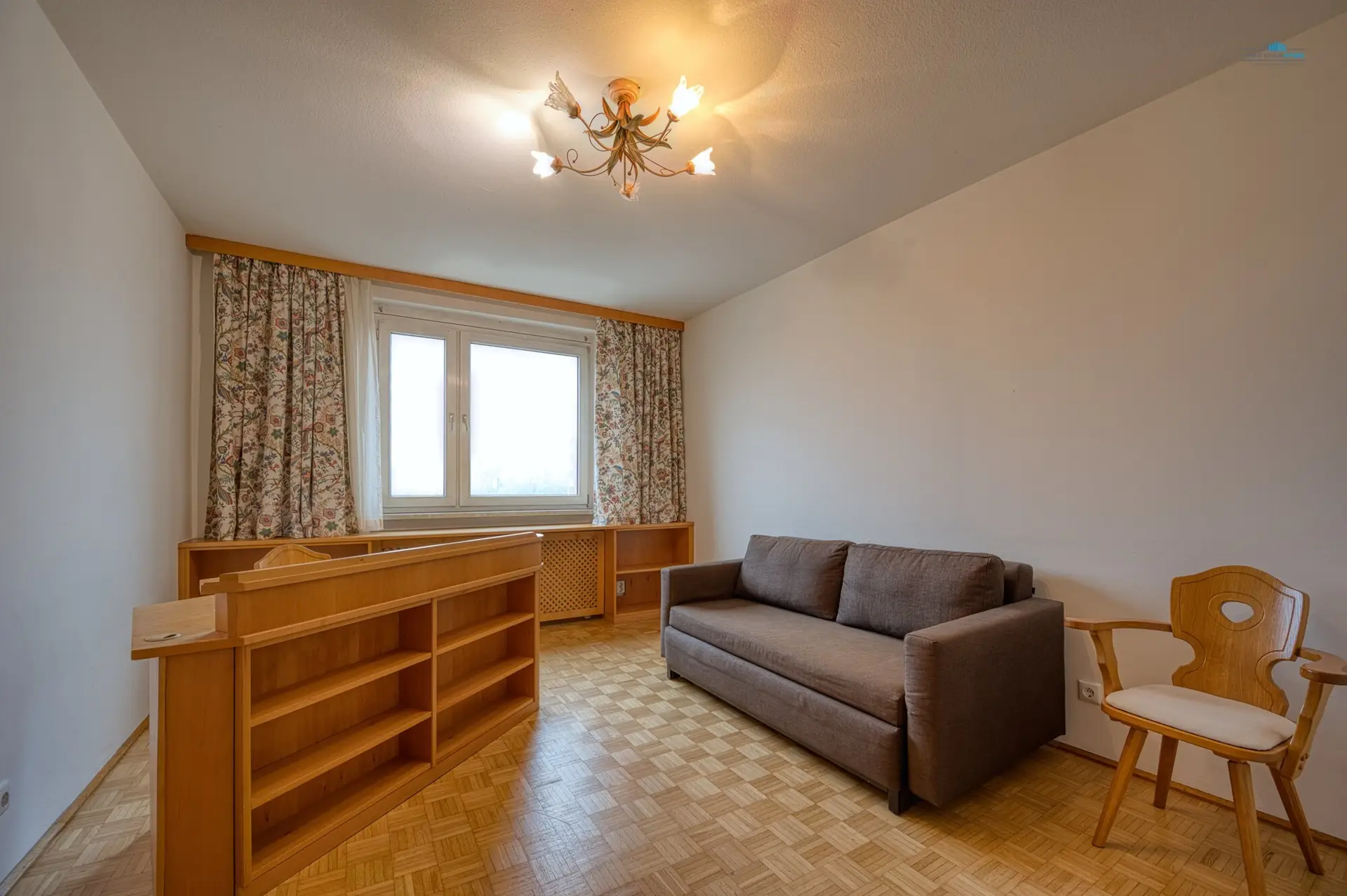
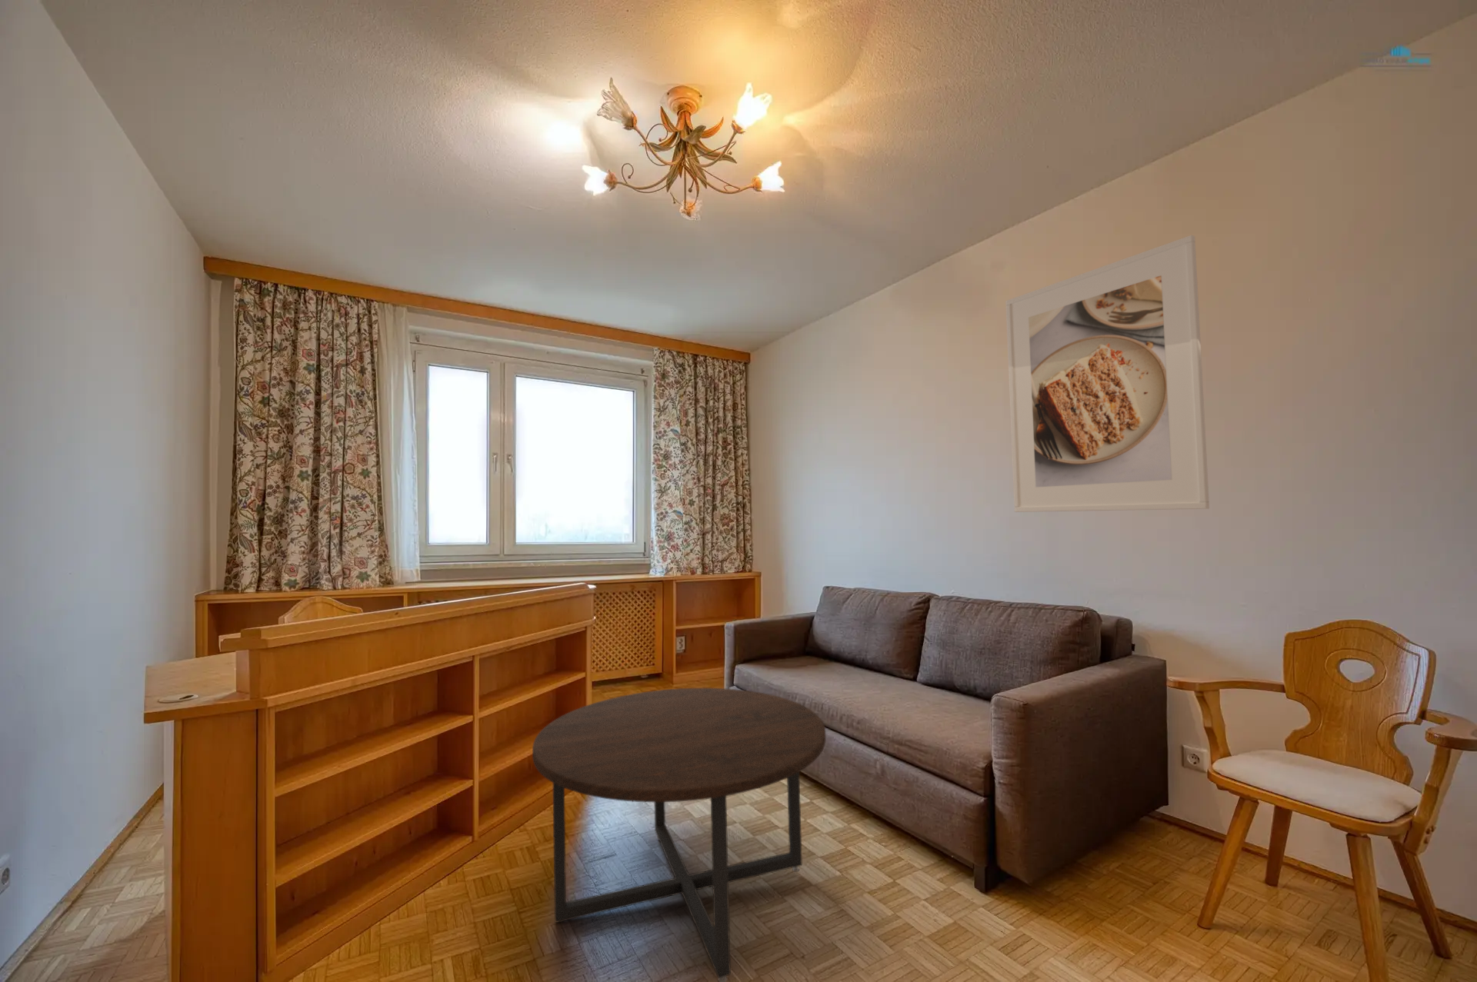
+ coffee table (684, 800)
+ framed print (1093, 390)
